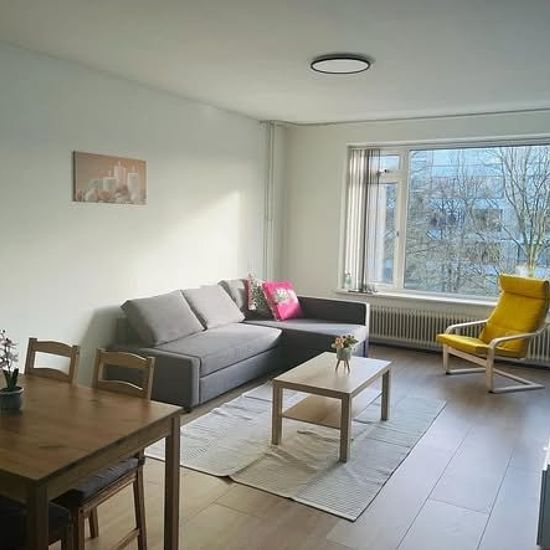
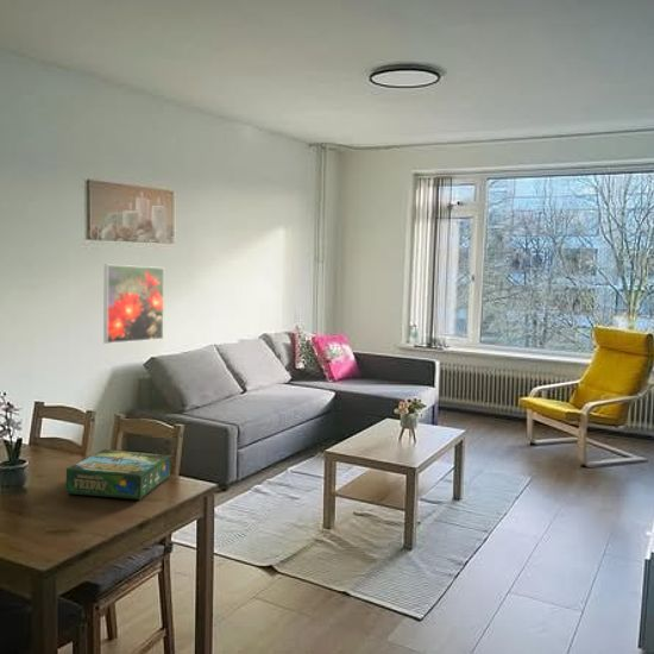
+ board game (120, 472)
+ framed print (134, 303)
